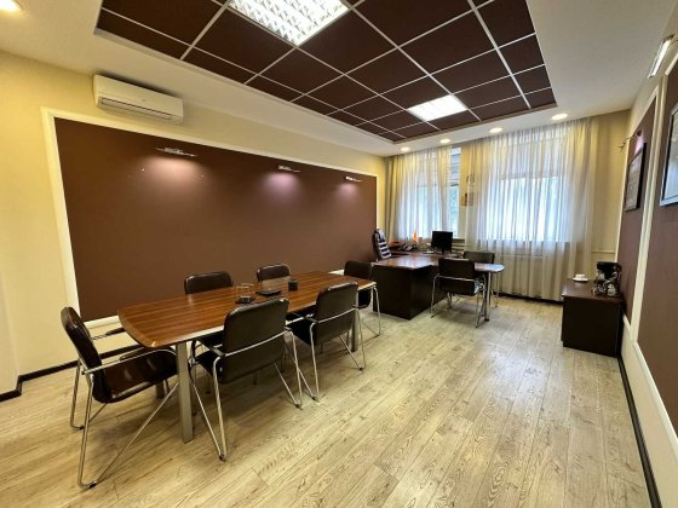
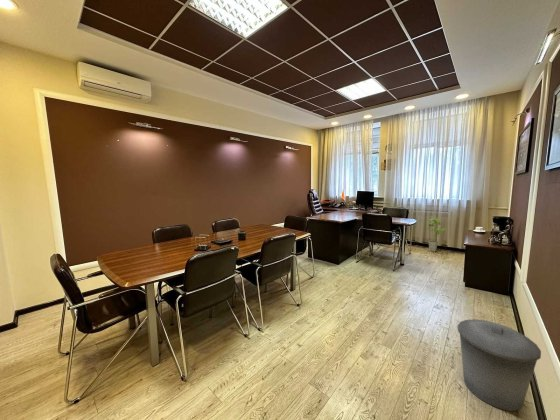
+ trash can (493, 359)
+ house plant (436, 234)
